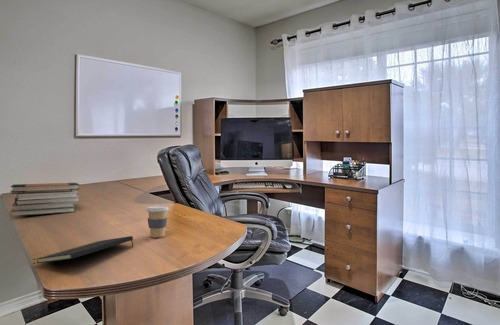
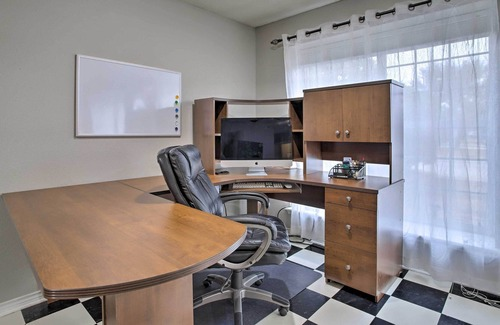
- notepad (86, 248)
- book stack (46, 198)
- coffee cup (157, 221)
